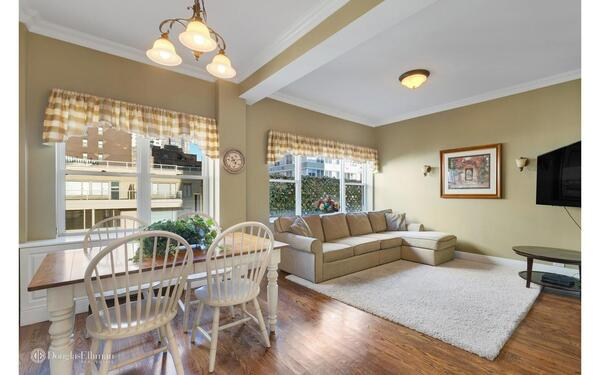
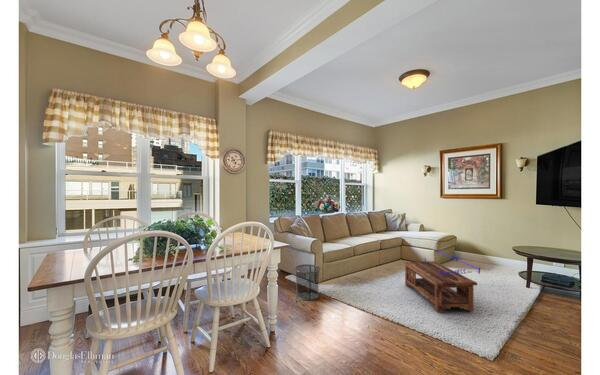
+ waste bin (306, 282)
+ coffee table (433, 275)
